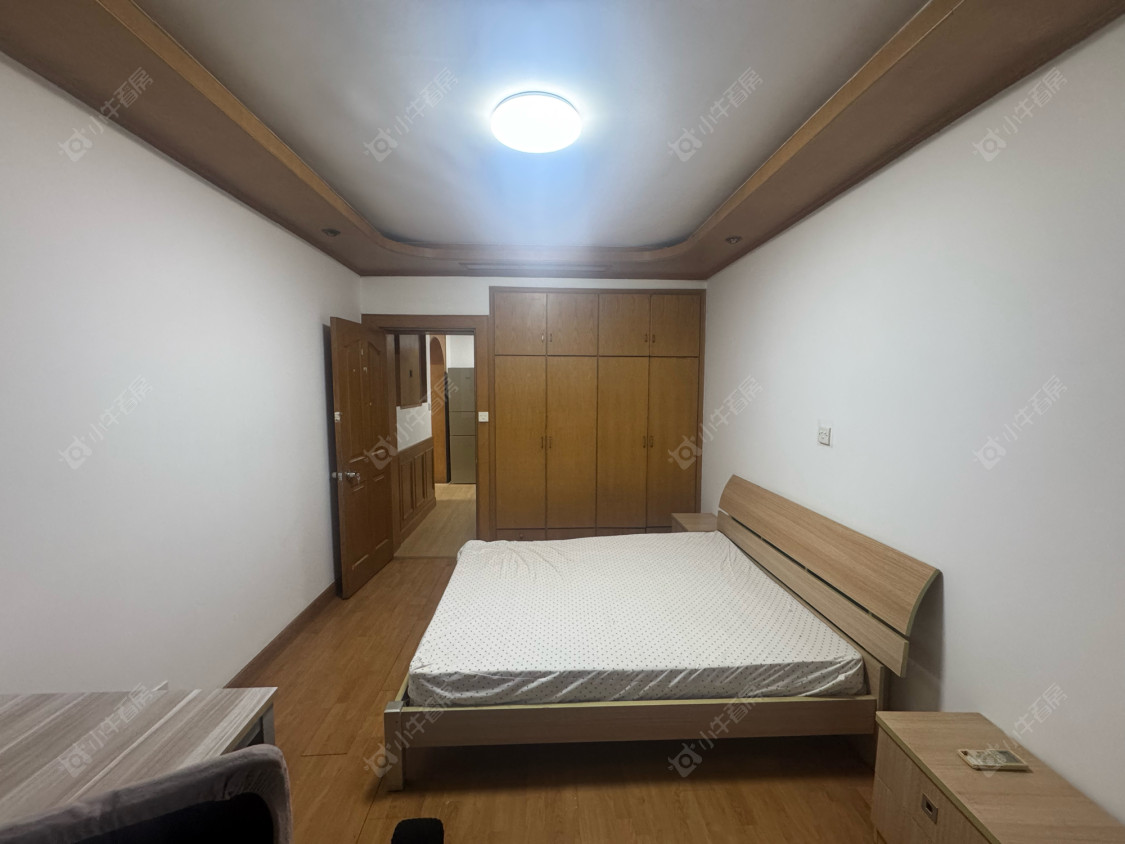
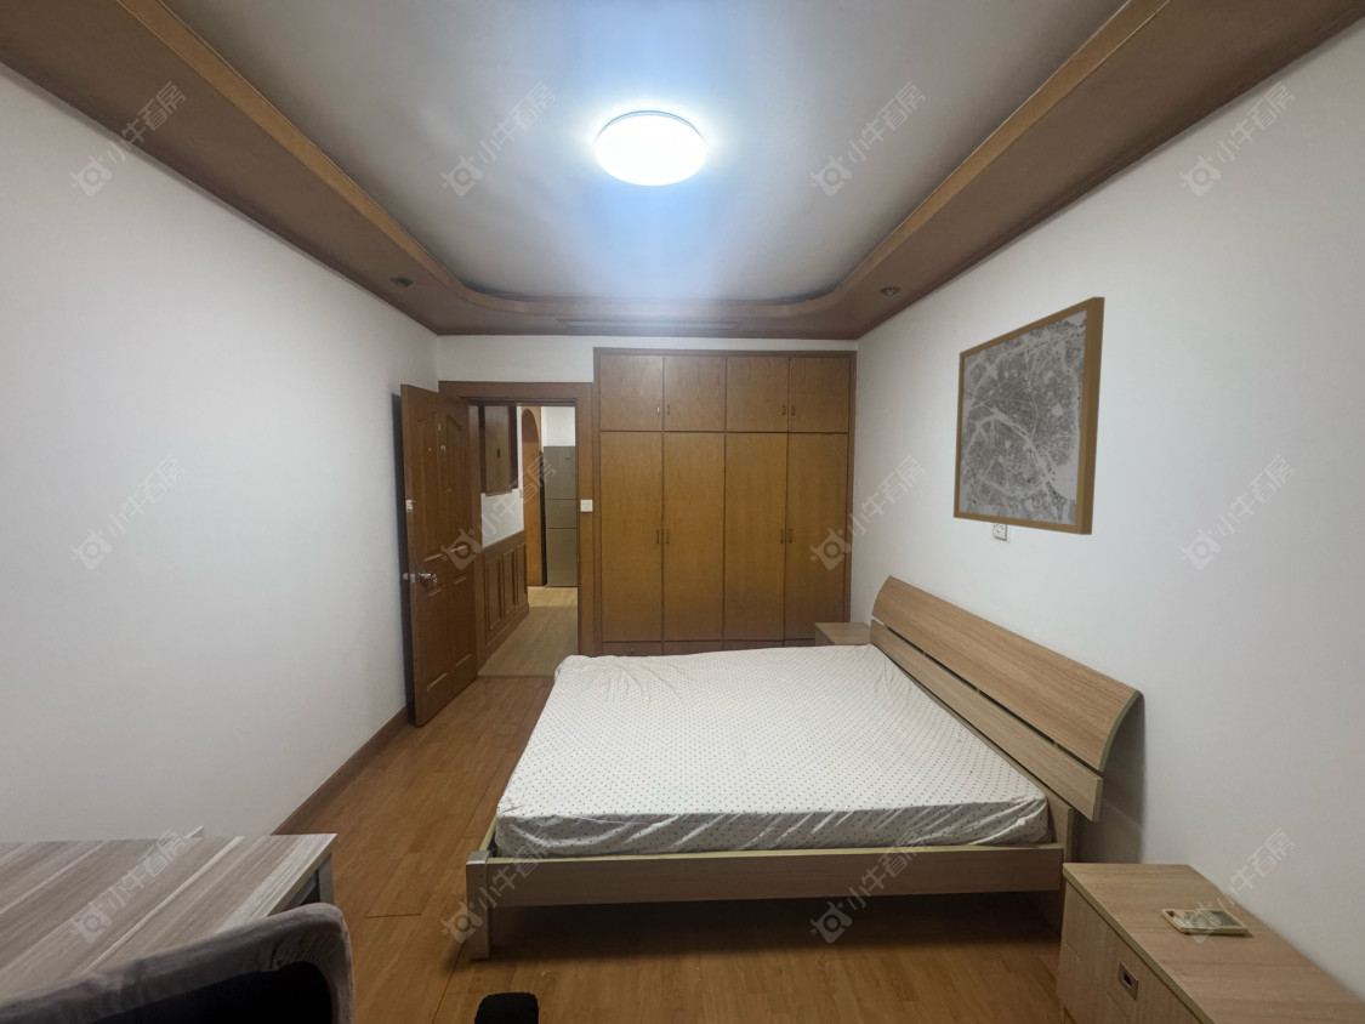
+ wall art (1014, 428)
